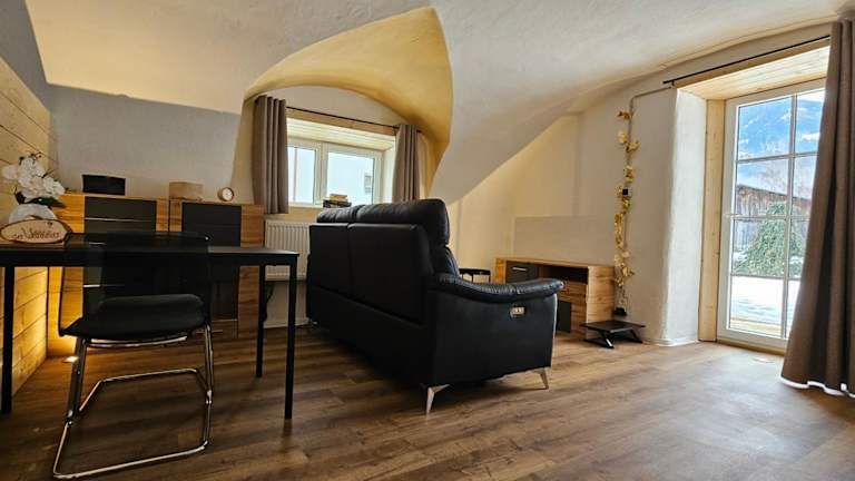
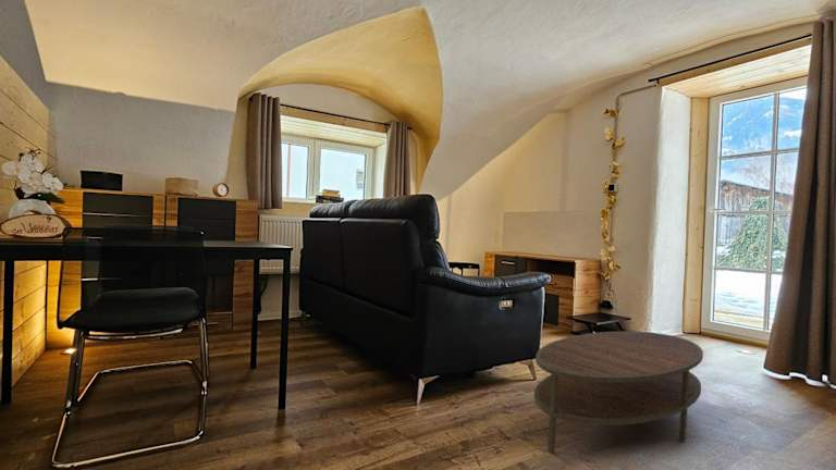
+ coffee table (622, 383)
